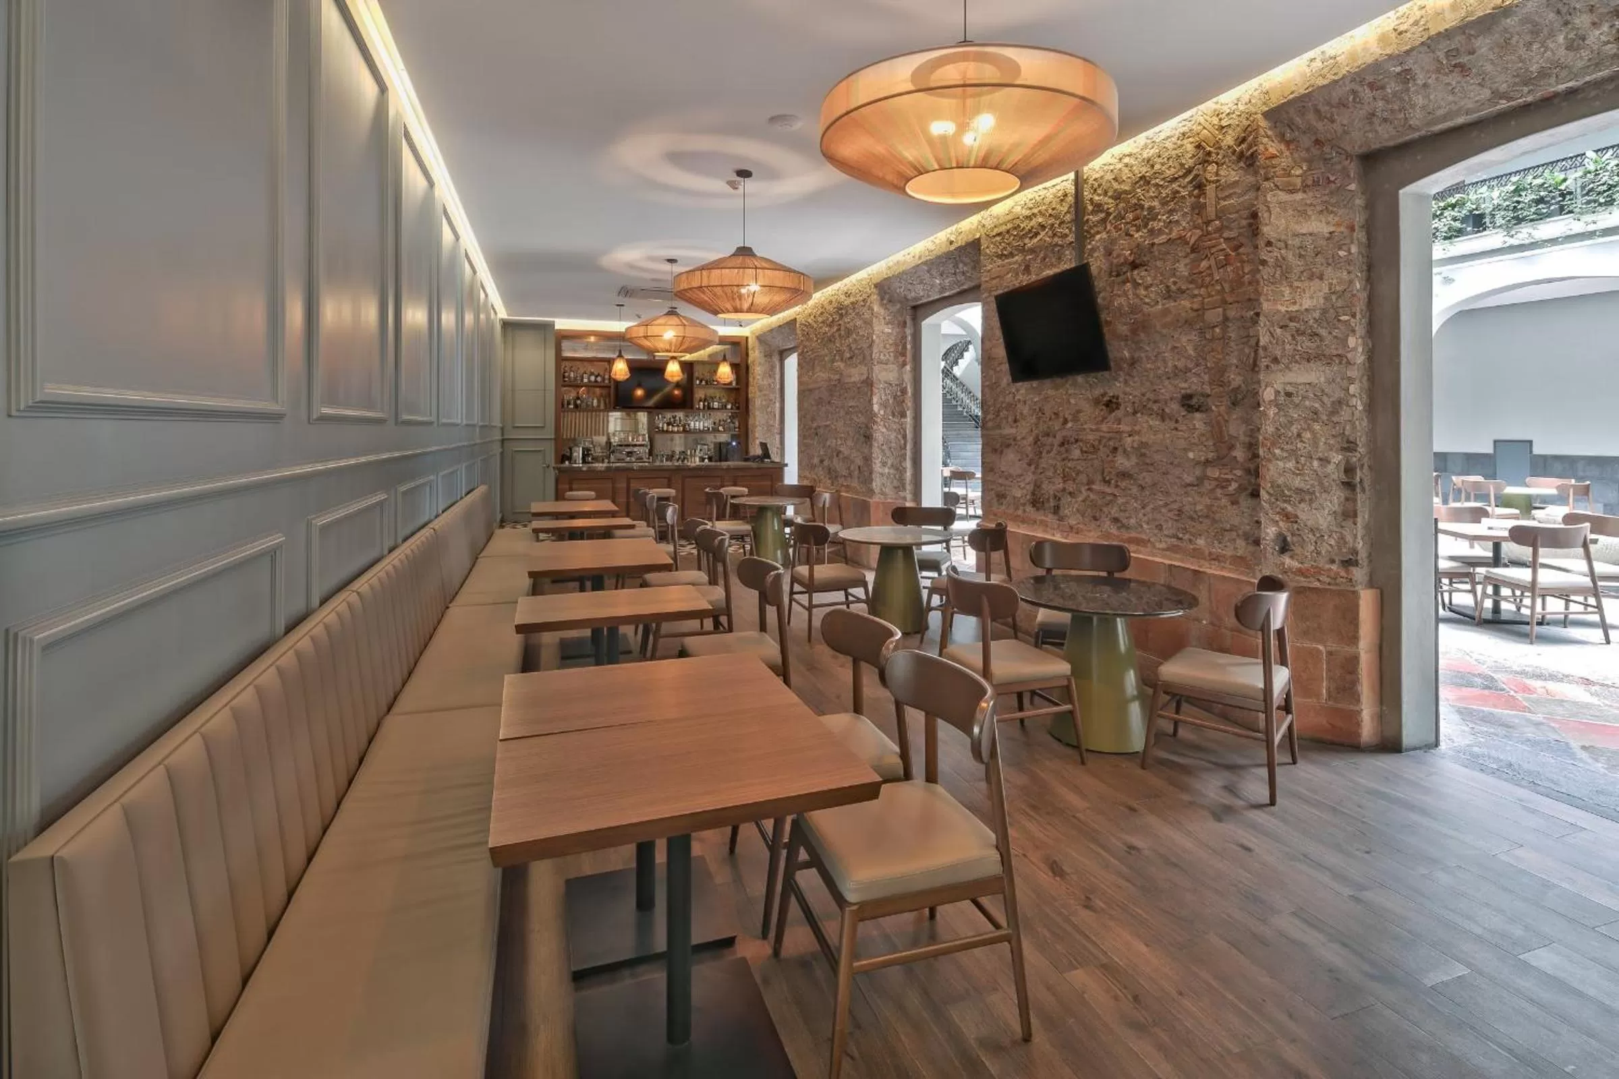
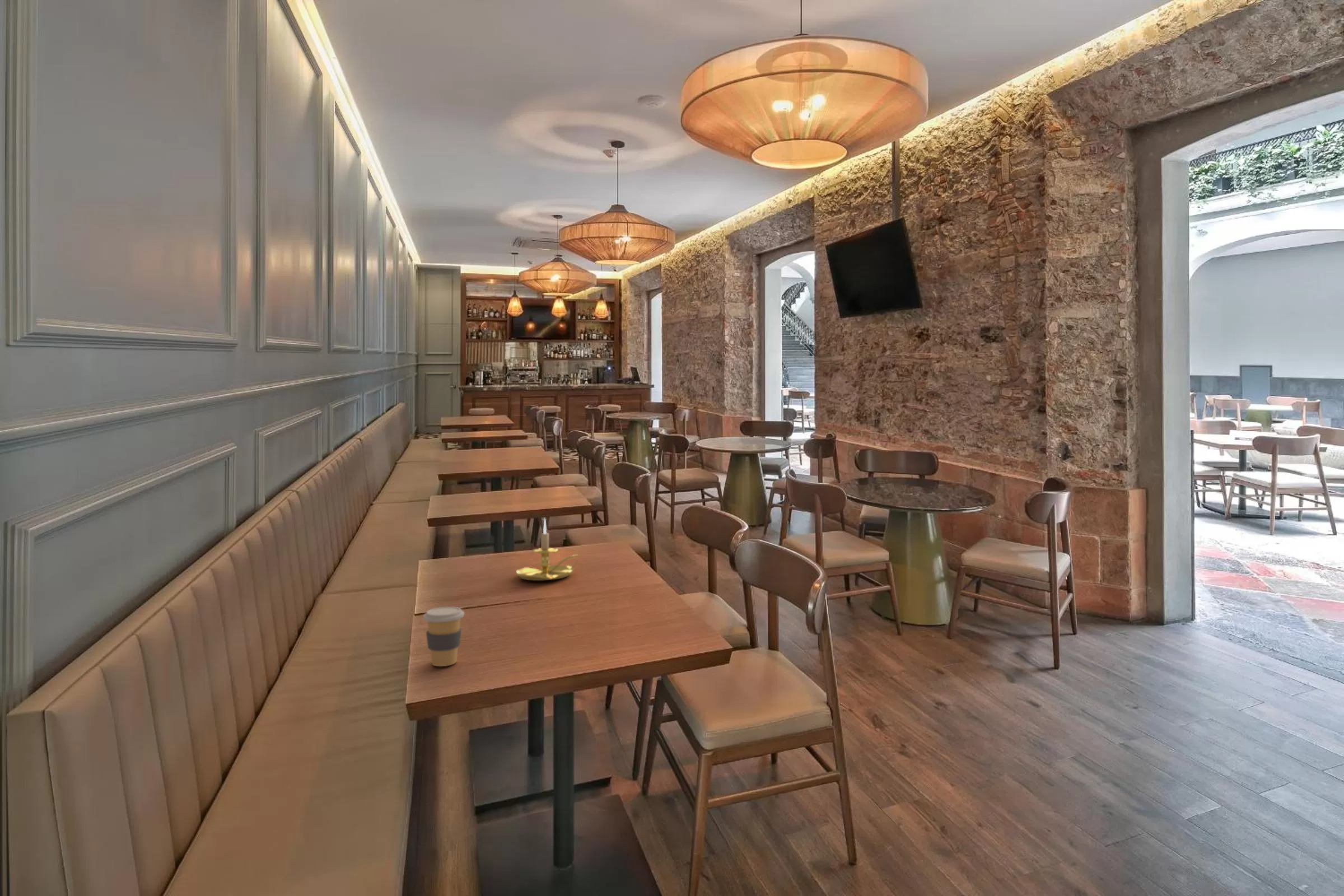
+ candle holder (549, 547)
+ coffee cup (444, 636)
